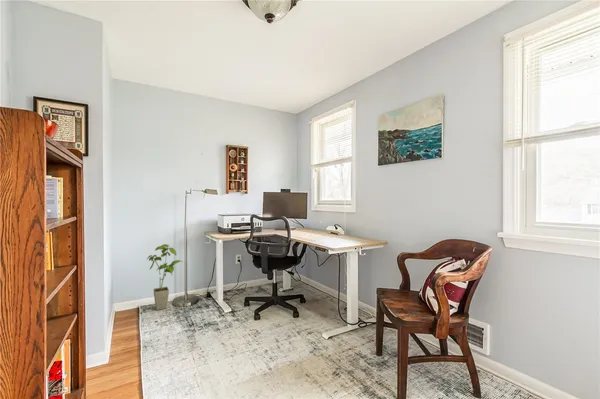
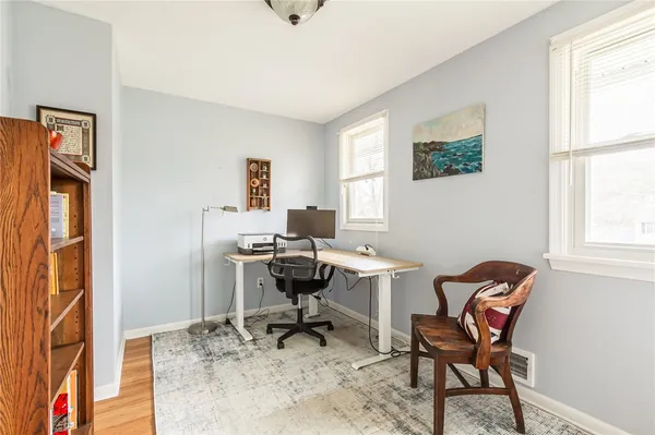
- house plant (165, 275)
